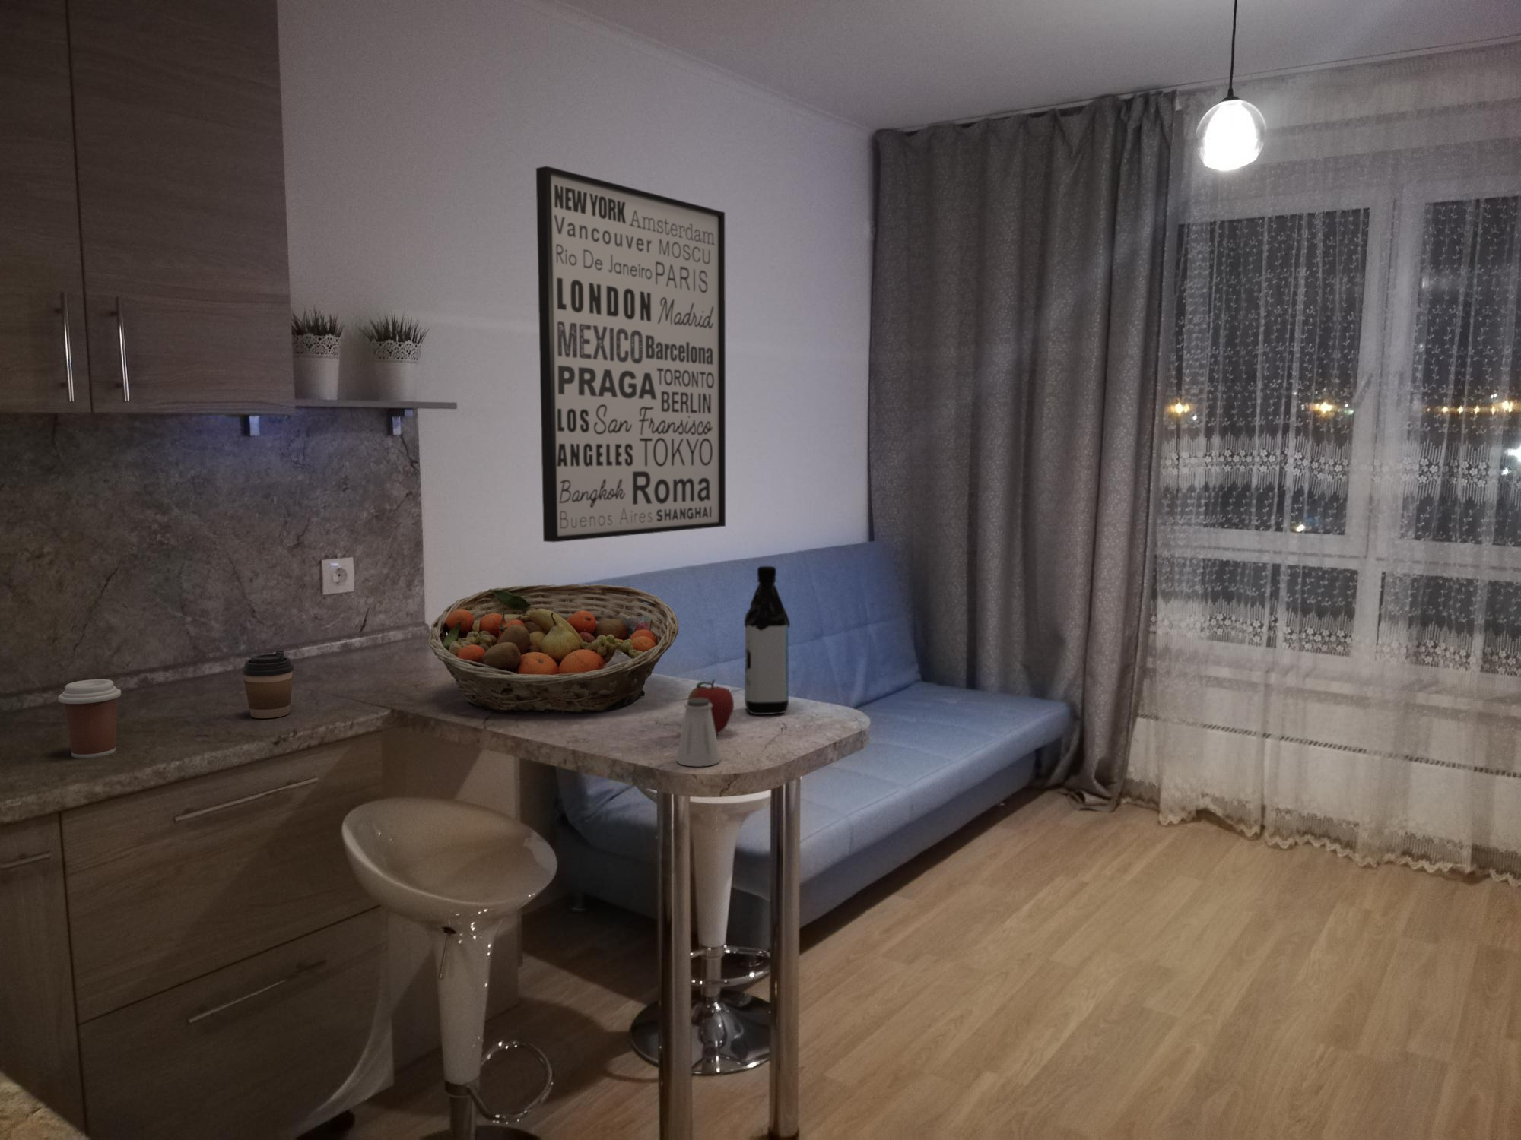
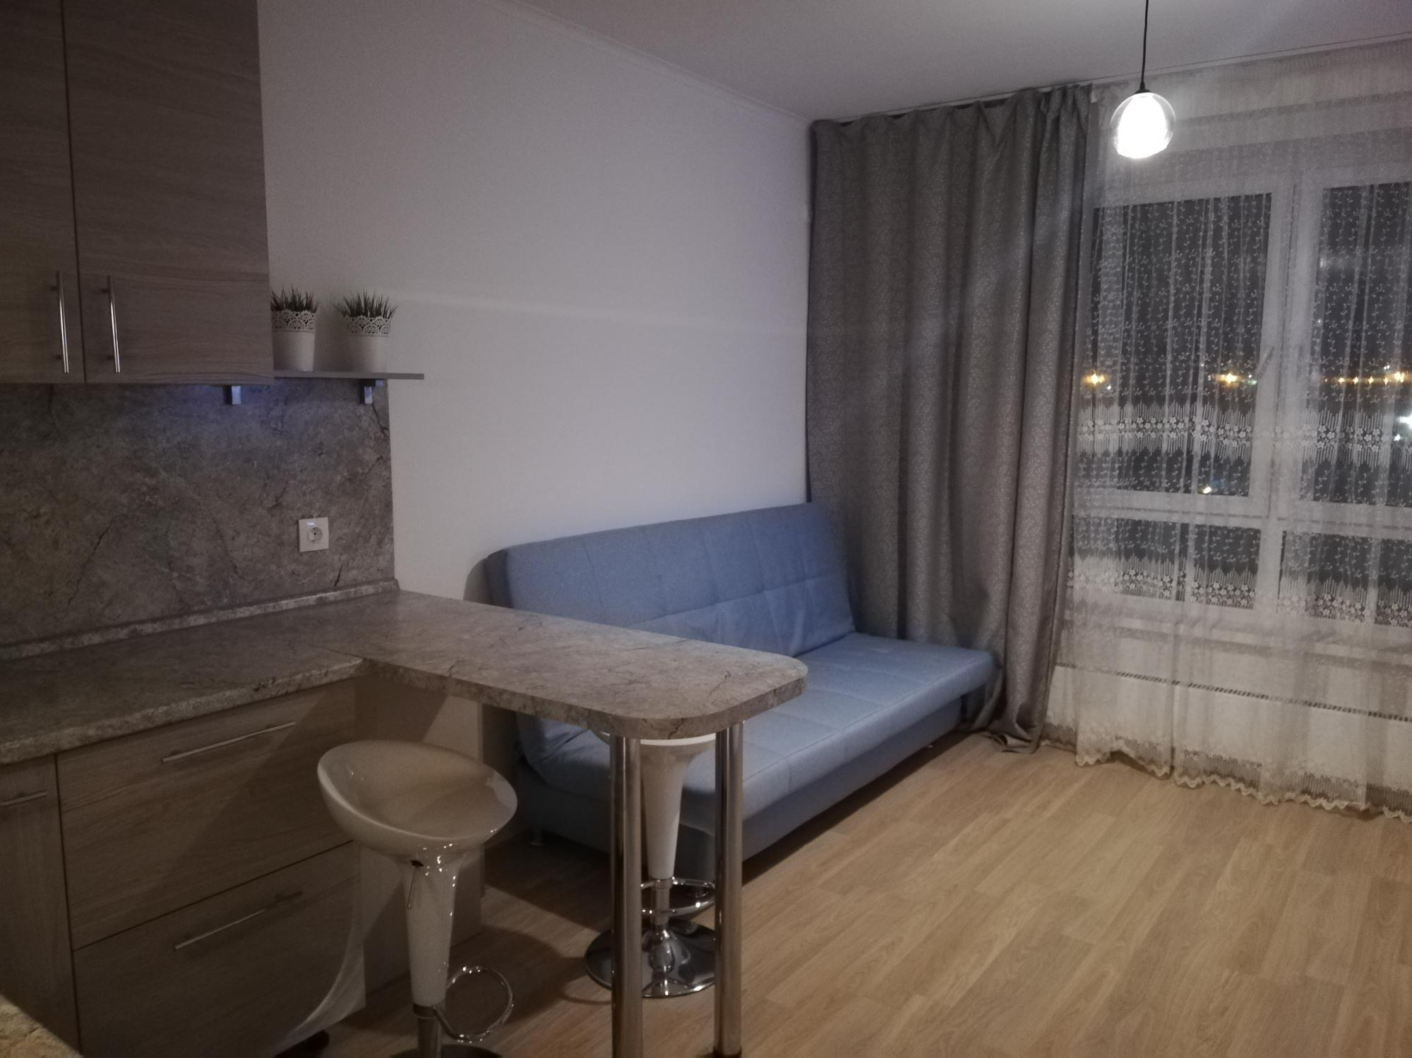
- water bottle (765, 638)
- coffee cup (91, 718)
- wall art (641, 365)
- saltshaker (698, 729)
- fruit basket (556, 645)
- apple (711, 708)
- coffee cup (268, 684)
